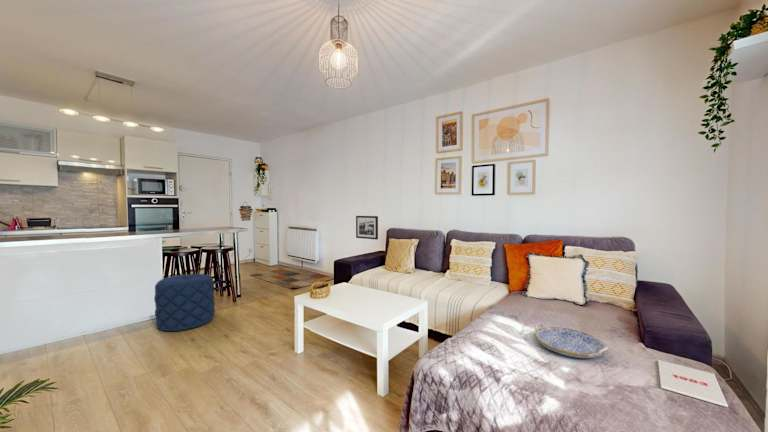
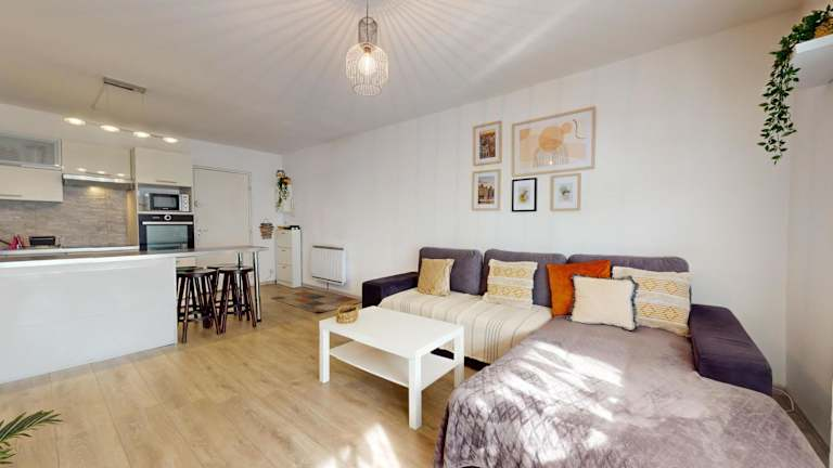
- serving tray (568, 340)
- picture frame (366, 227)
- pouf (186, 299)
- magazine (688, 380)
